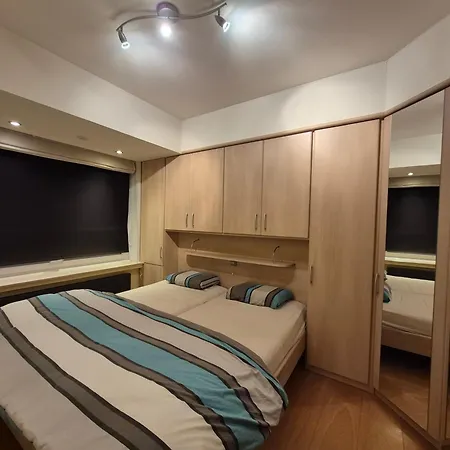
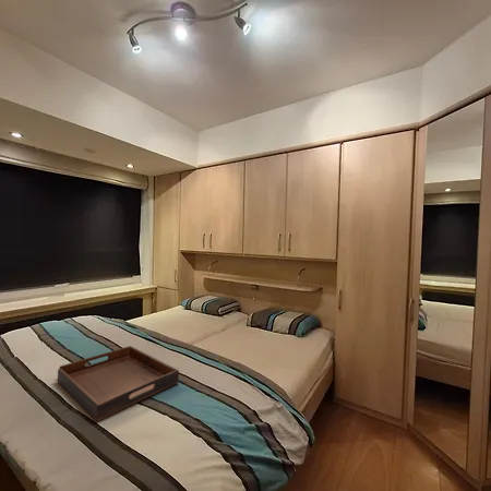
+ serving tray (117, 374)
